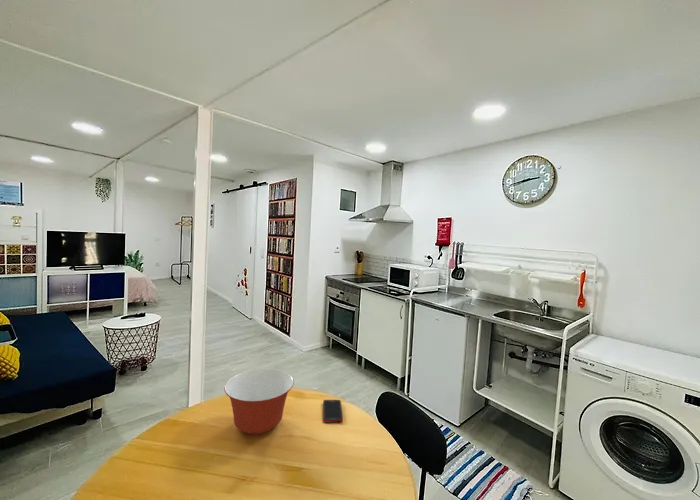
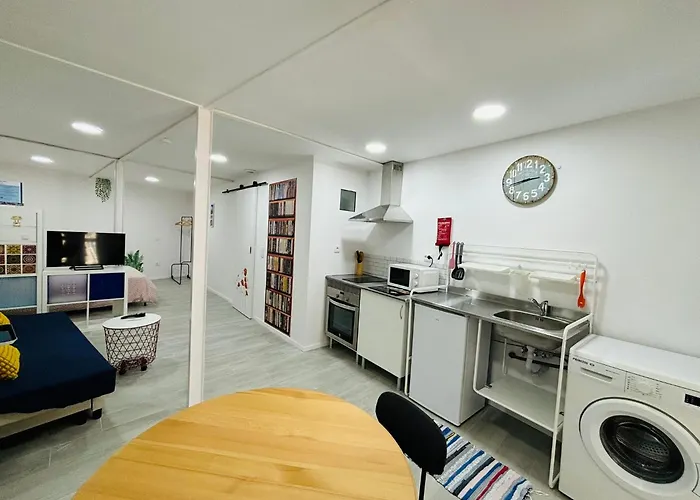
- mixing bowl (259, 403)
- cell phone (332, 410)
